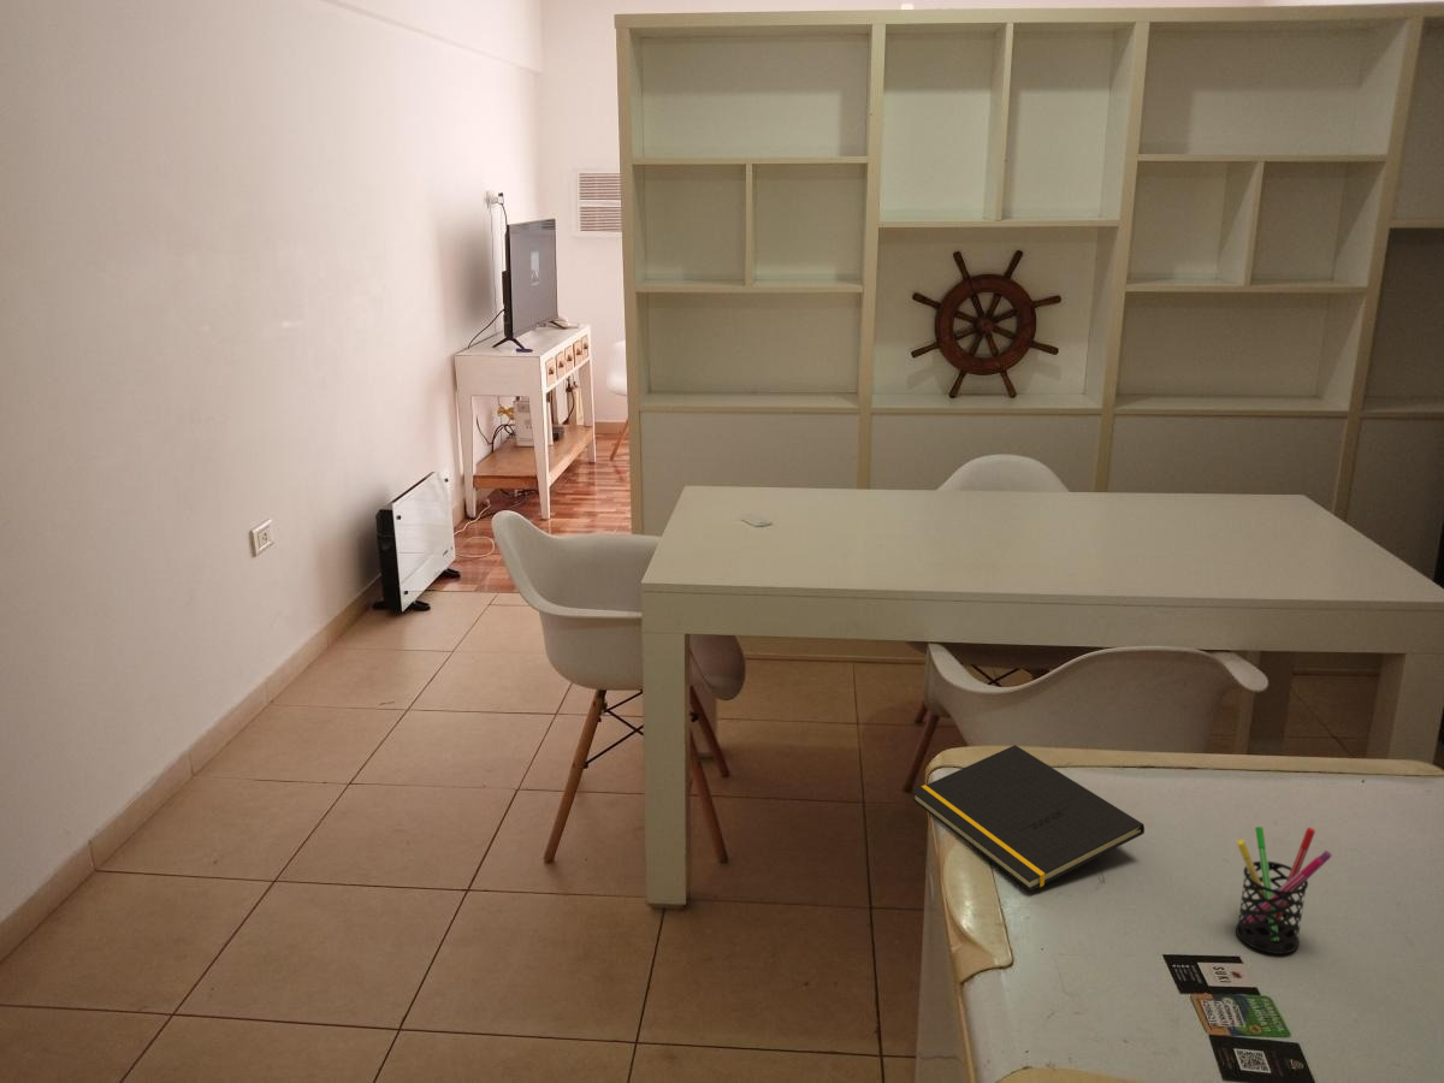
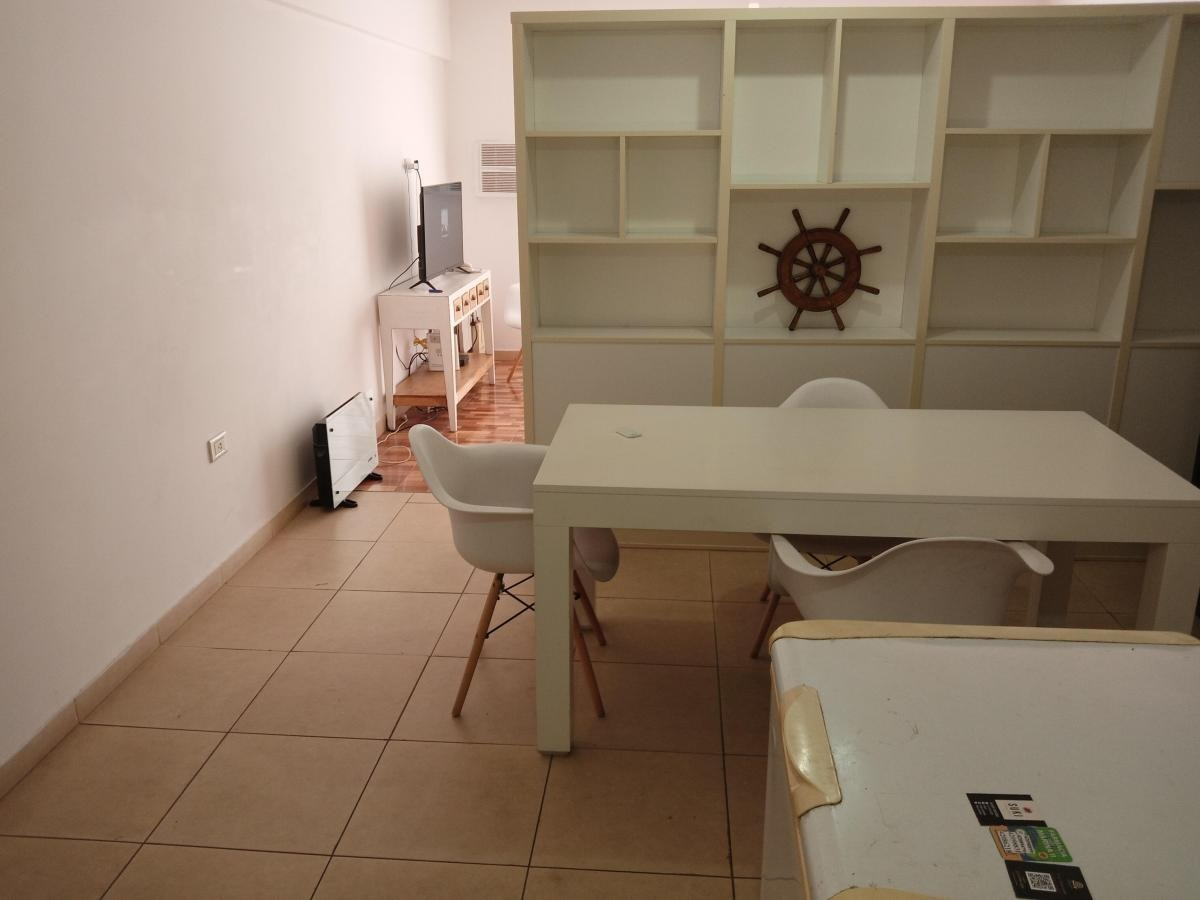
- notepad (1022, 811)
- pen holder (1273, 880)
